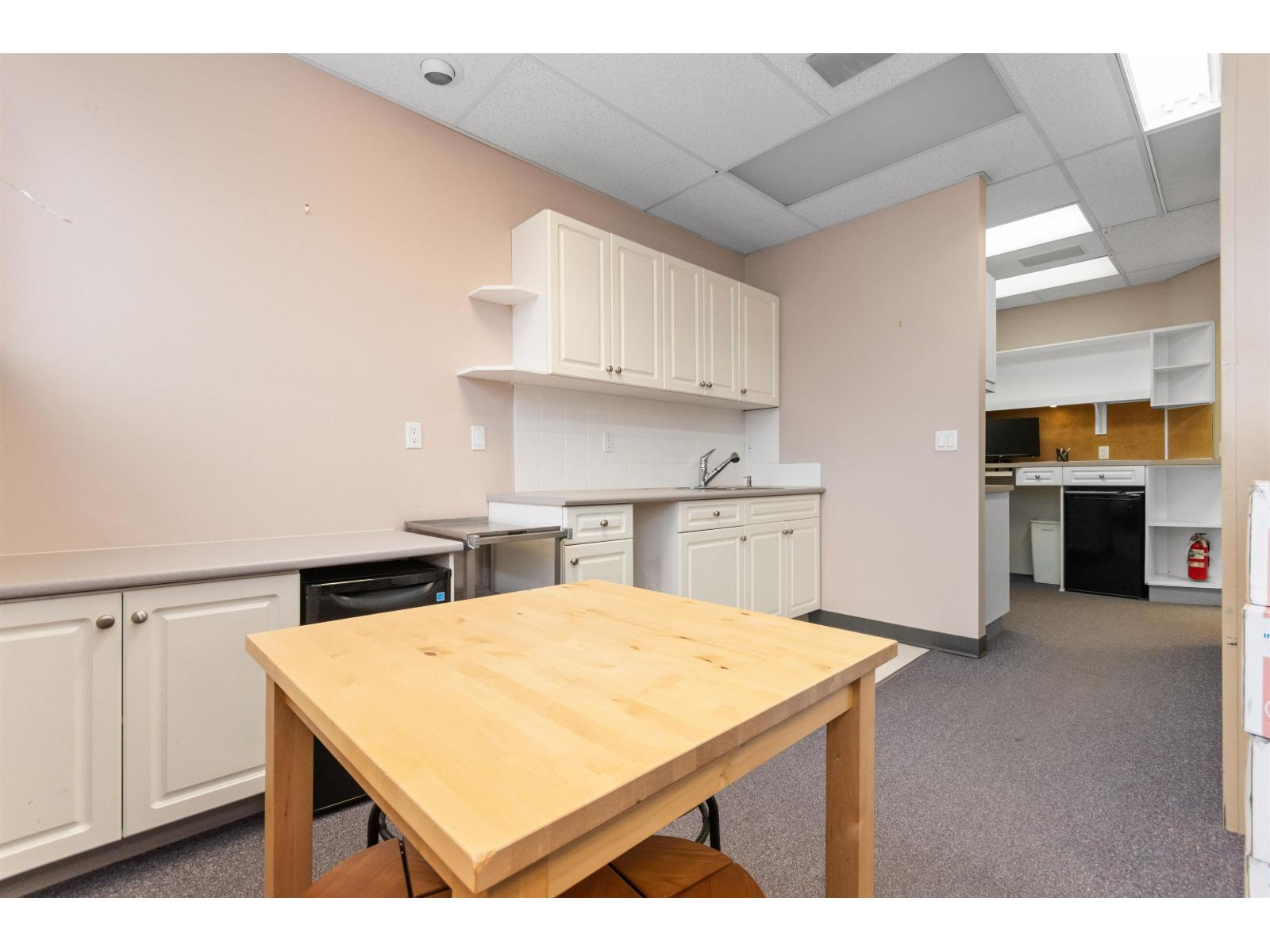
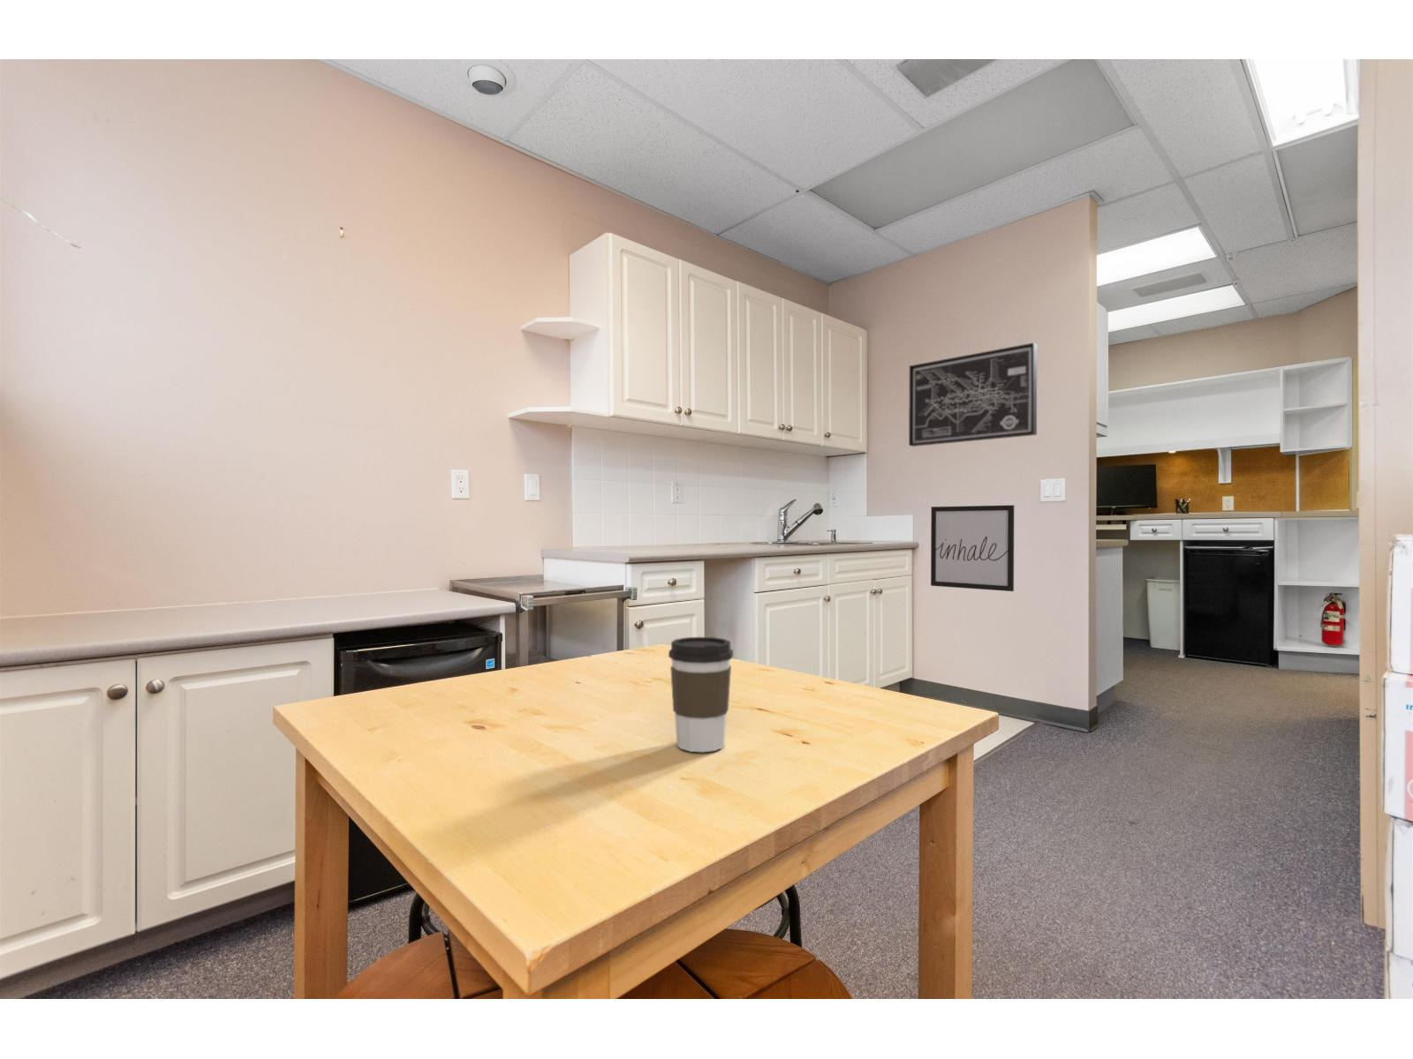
+ wall art (969, 398)
+ coffee cup (700, 693)
+ wall art (970, 547)
